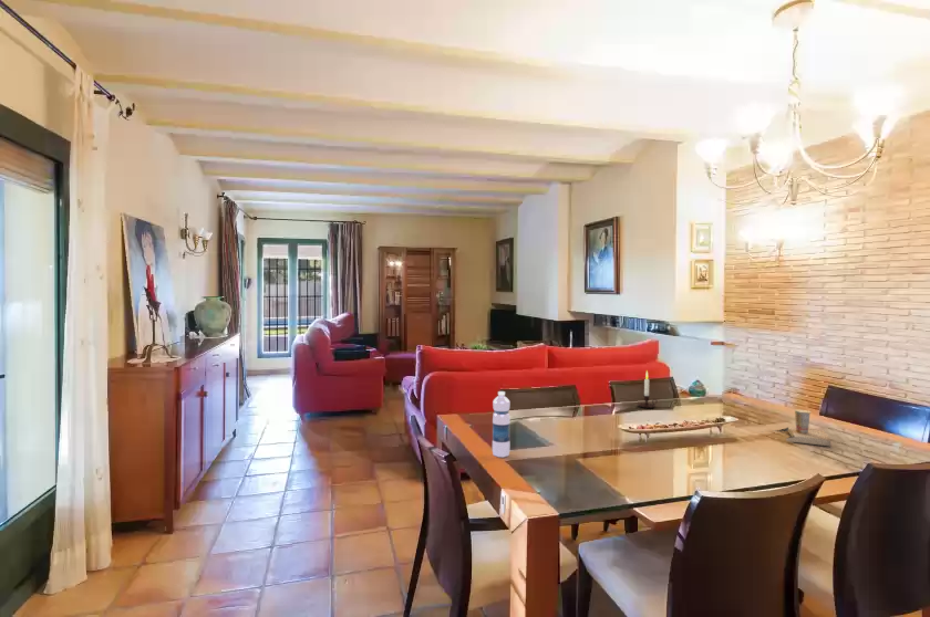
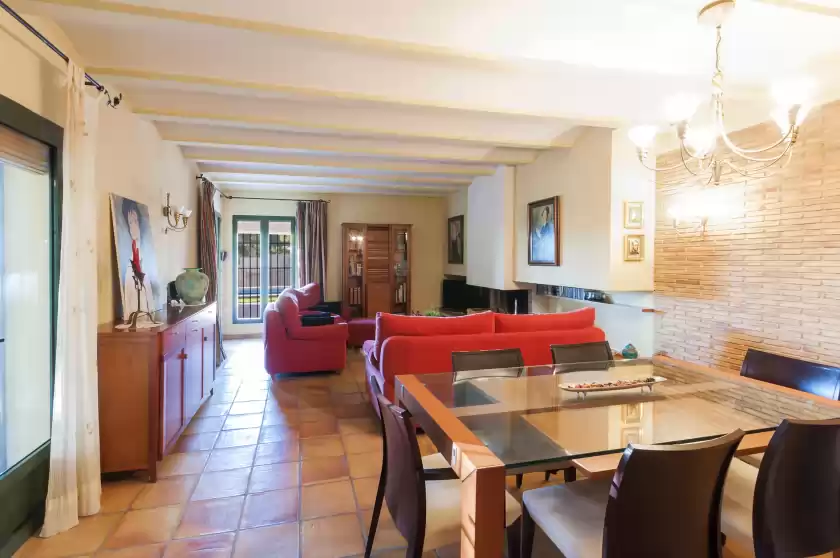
- candle (648, 388)
- water bottle (500, 423)
- cup (802, 423)
